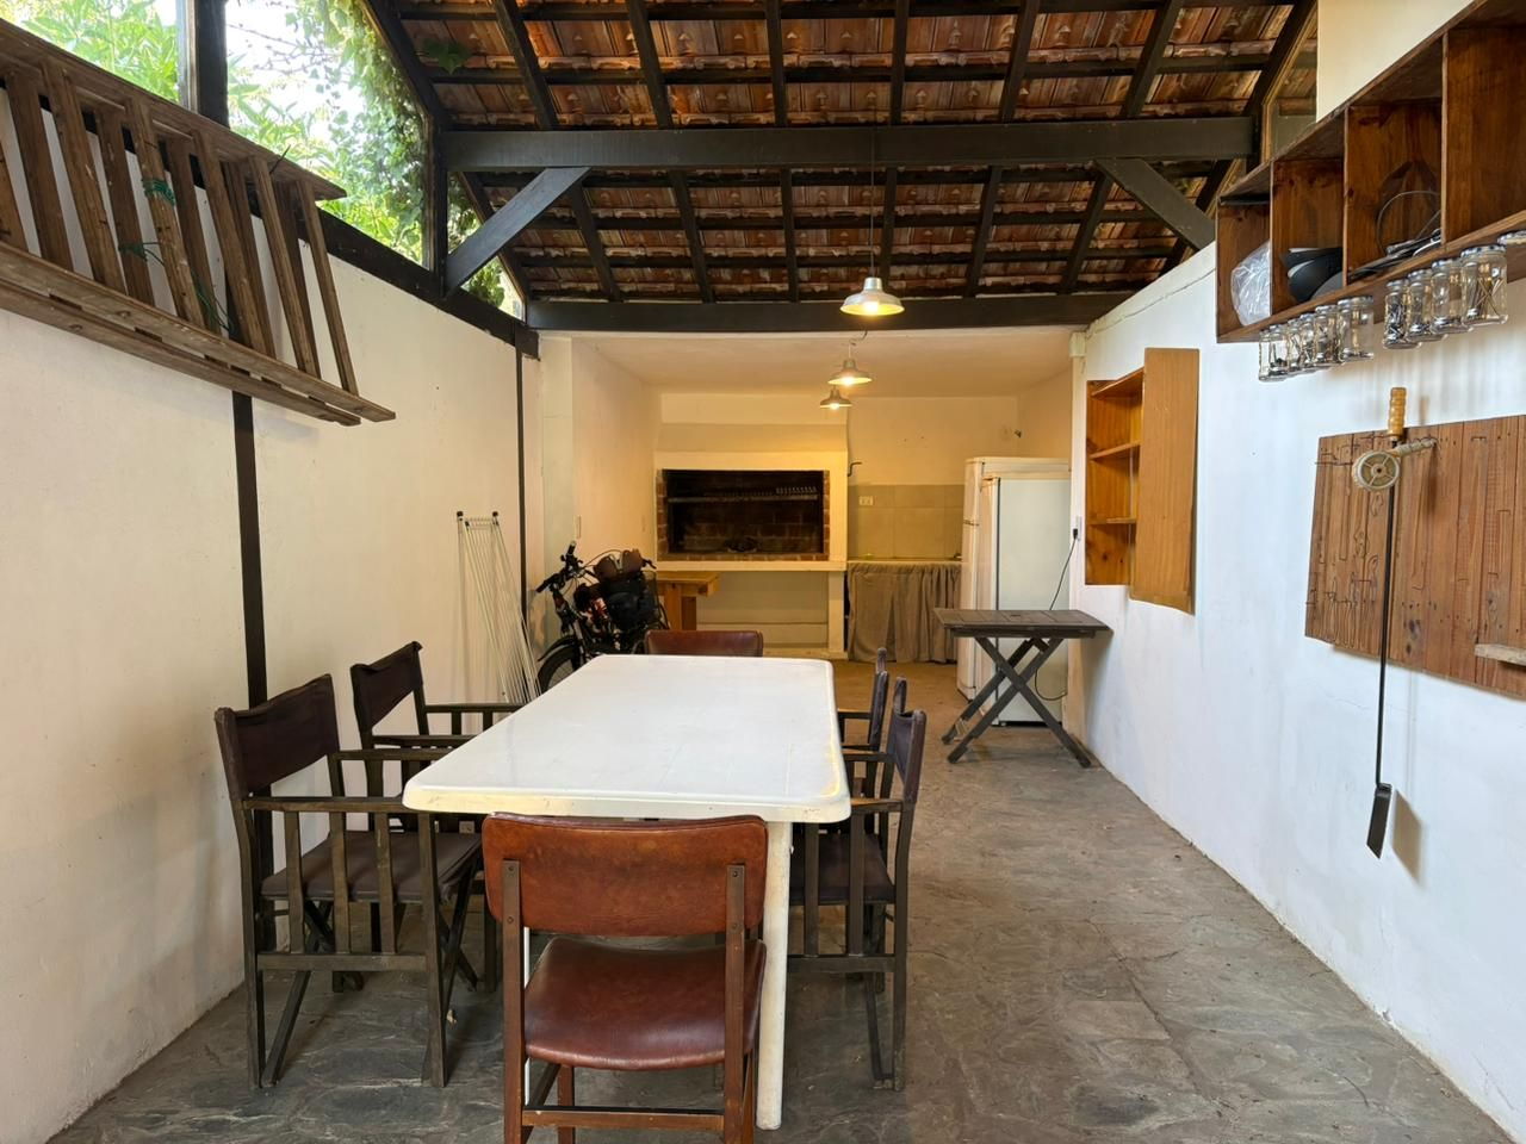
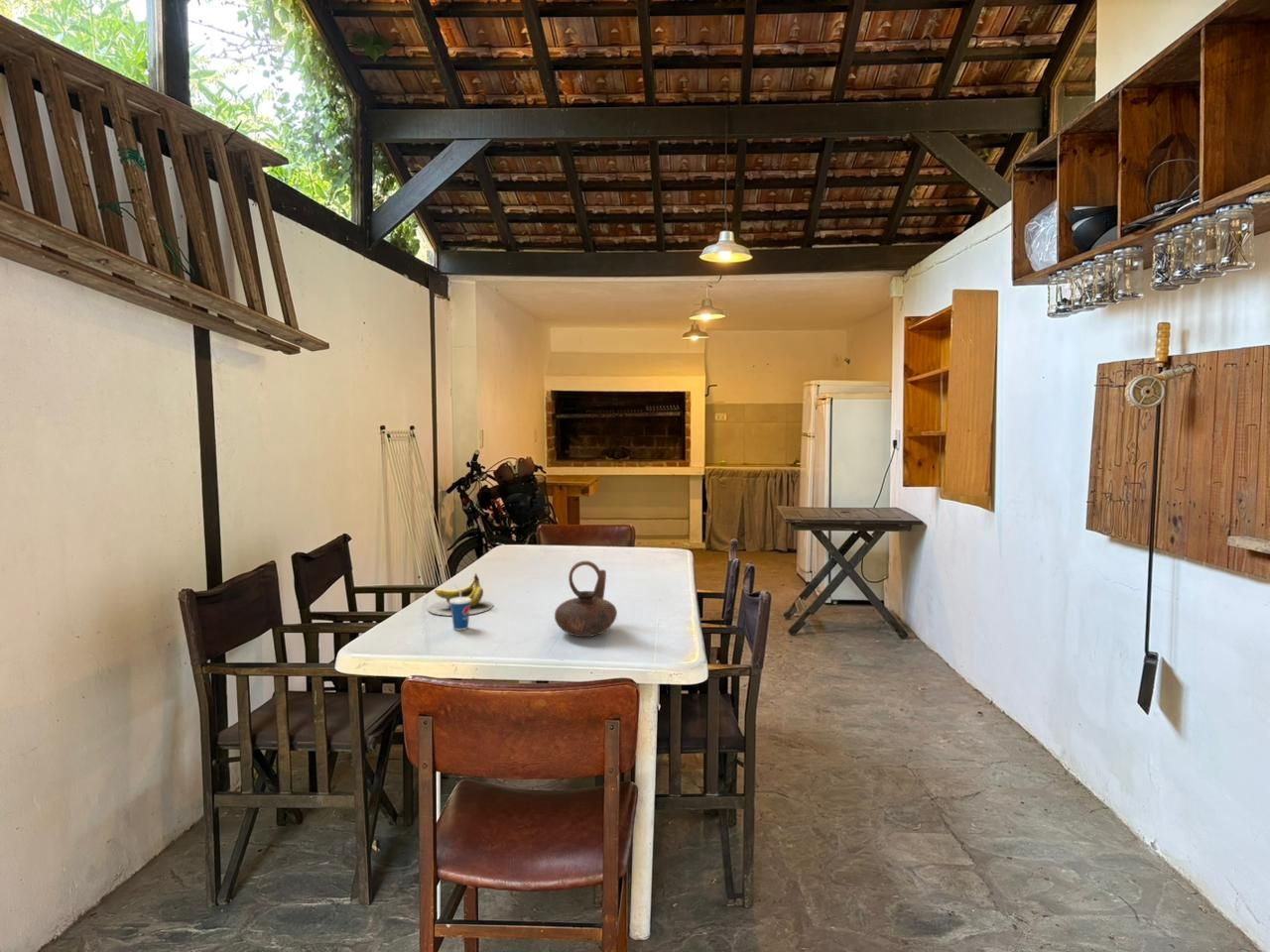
+ banana (460, 591)
+ cup (460, 606)
+ teapot (588, 594)
